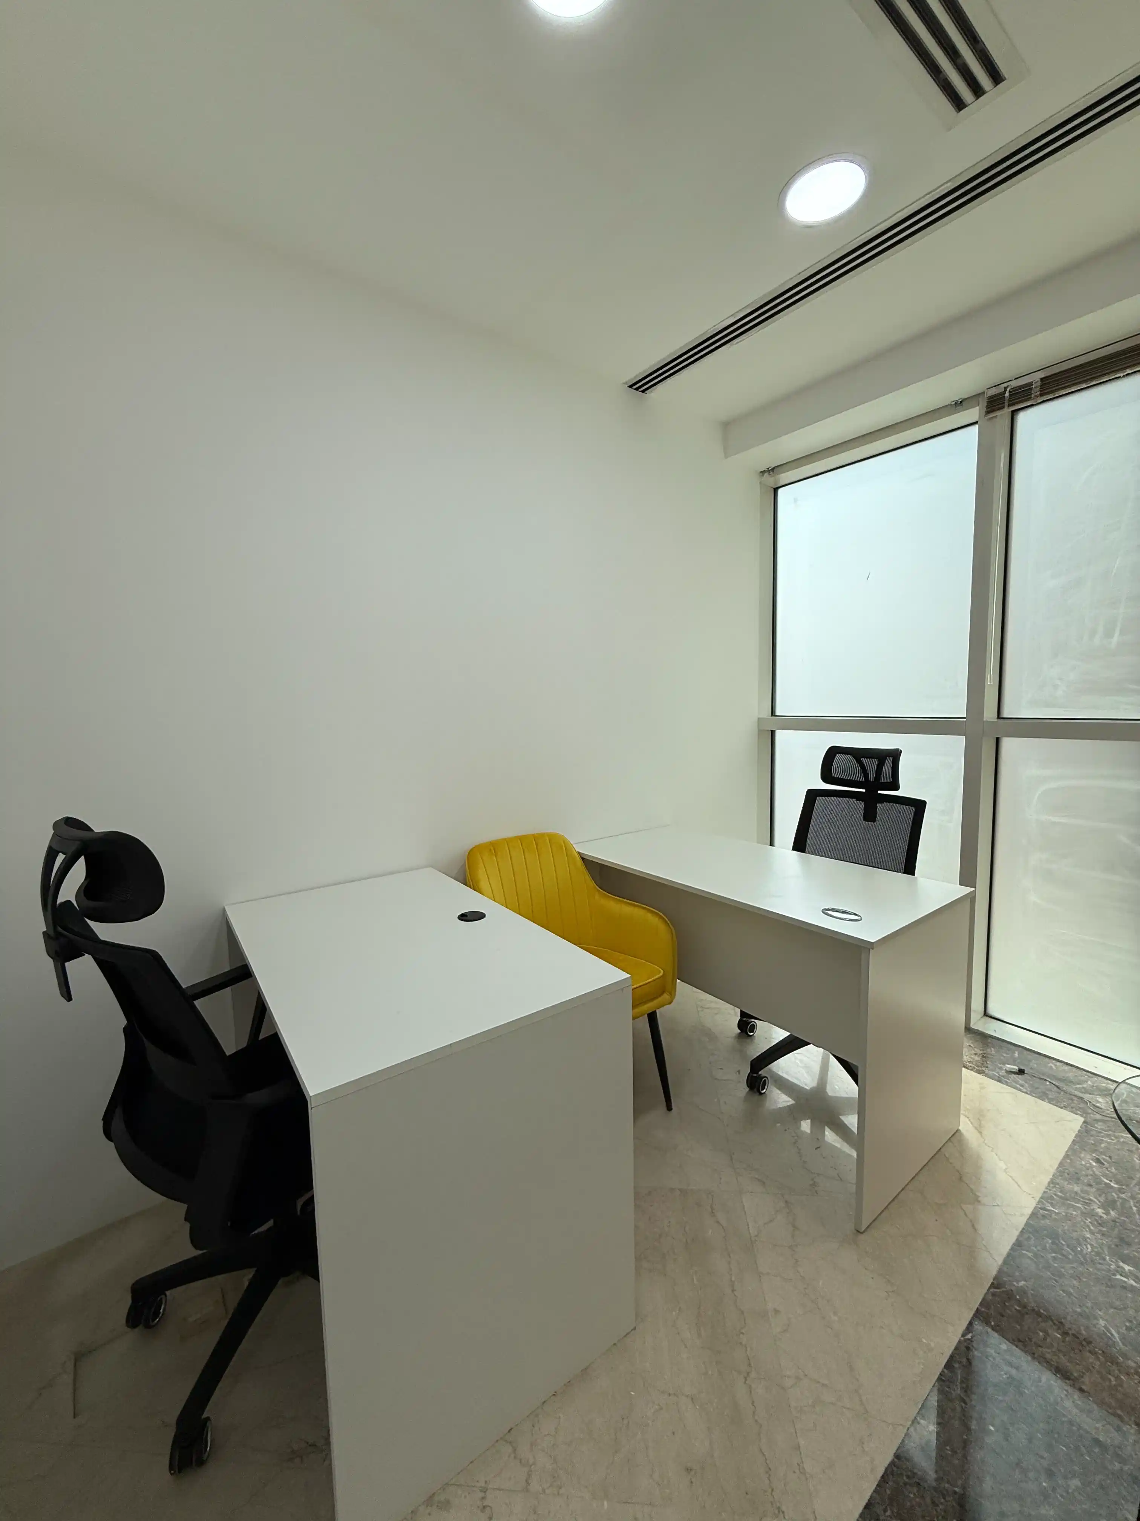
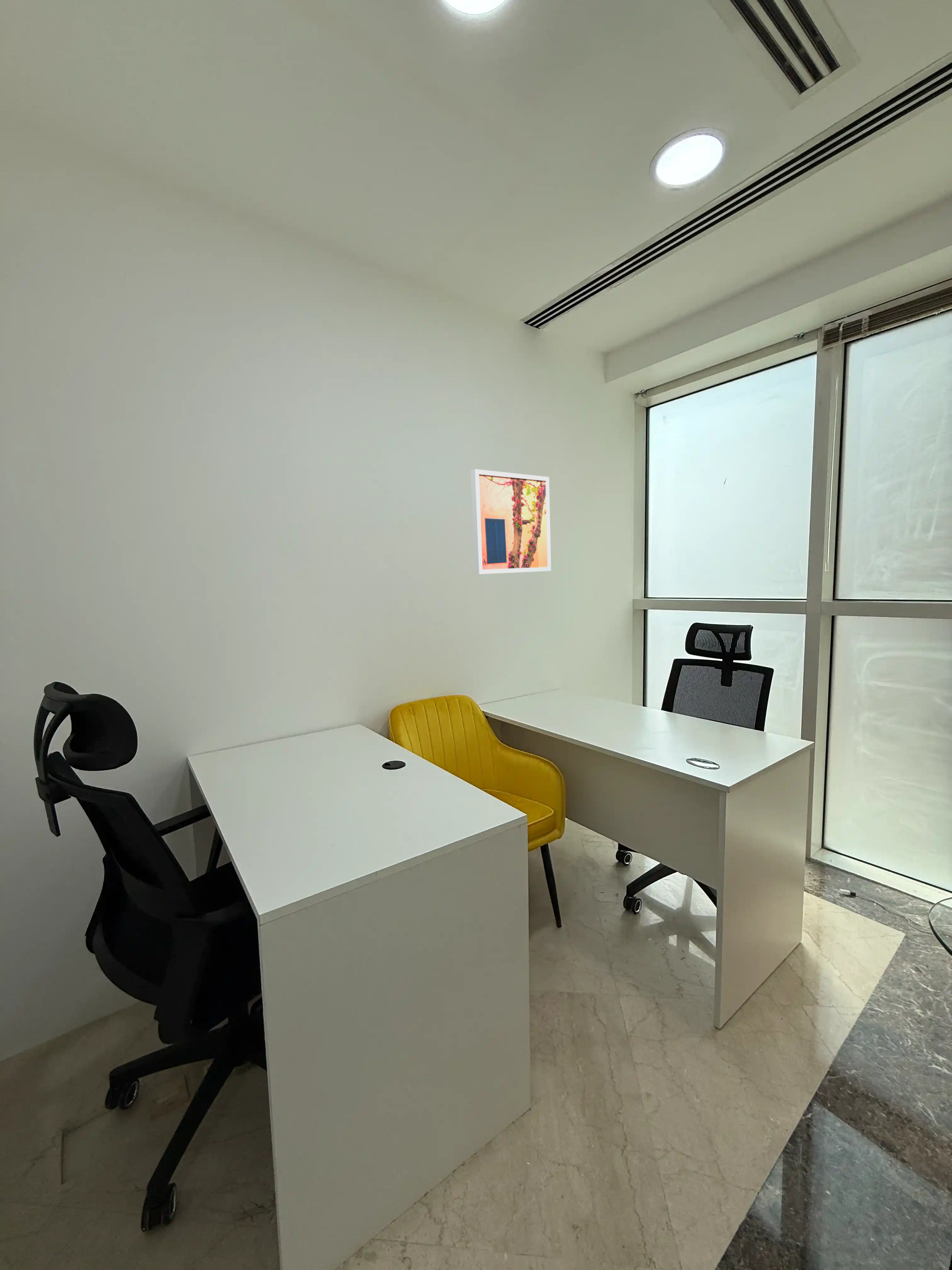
+ wall art (513, 523)
